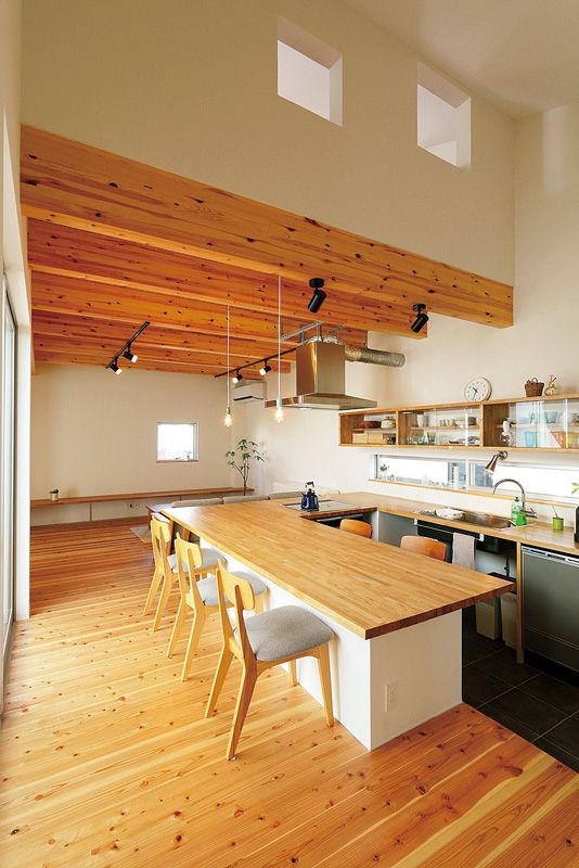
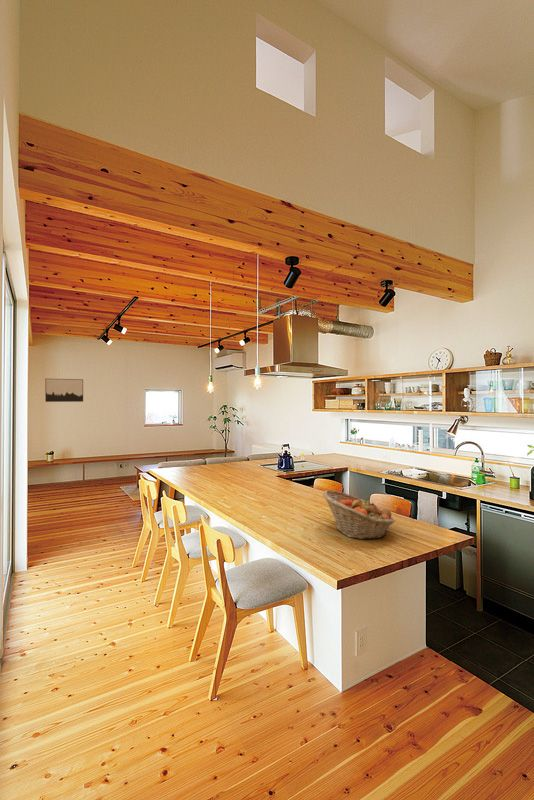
+ wall art (64, 390)
+ fruit basket (357, 511)
